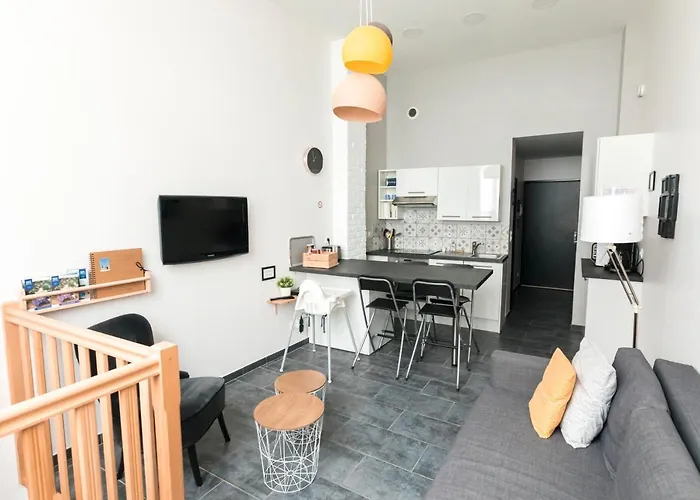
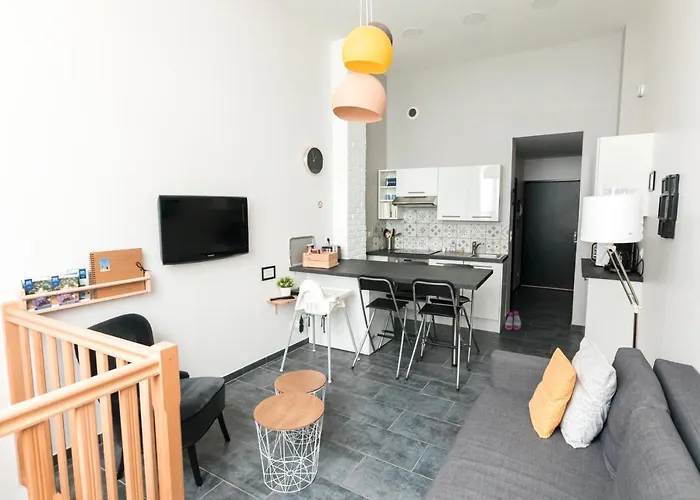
+ boots (512, 319)
